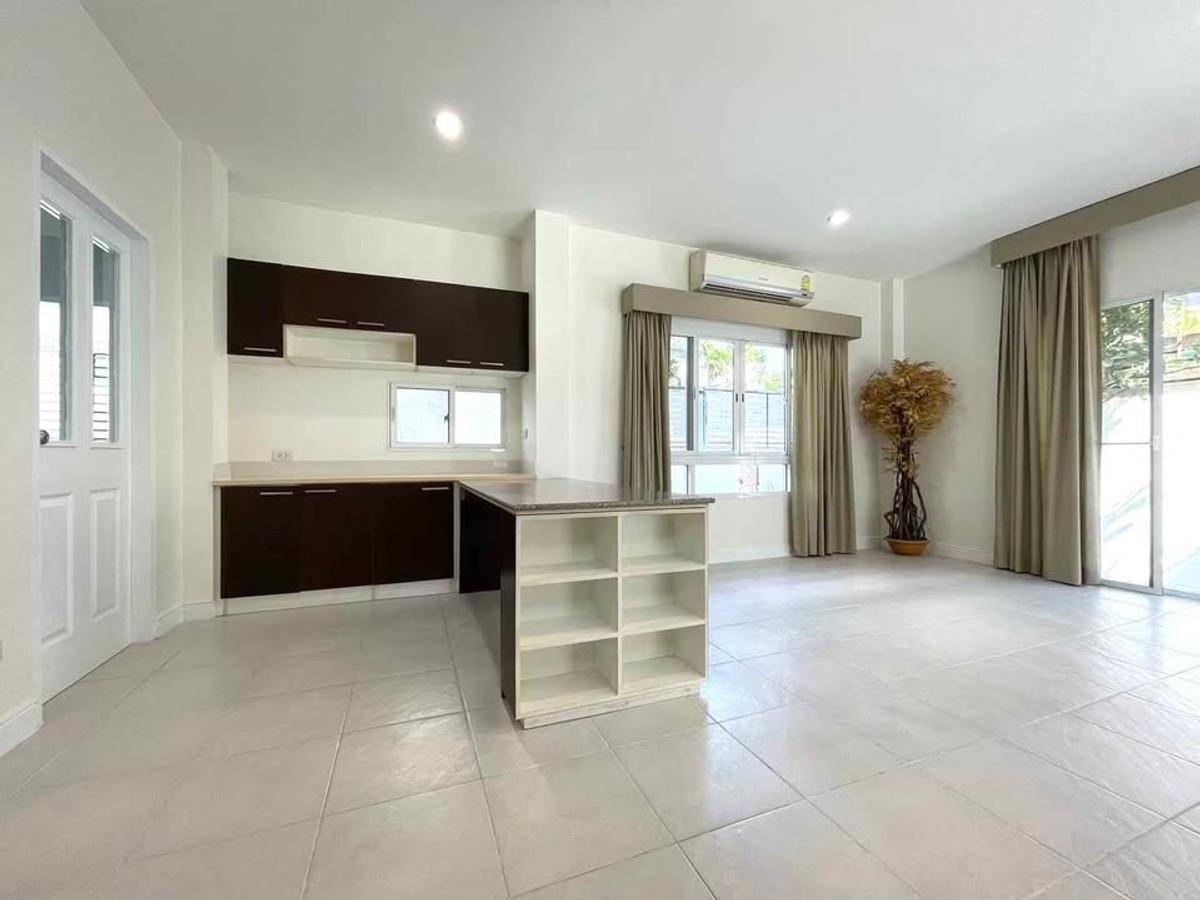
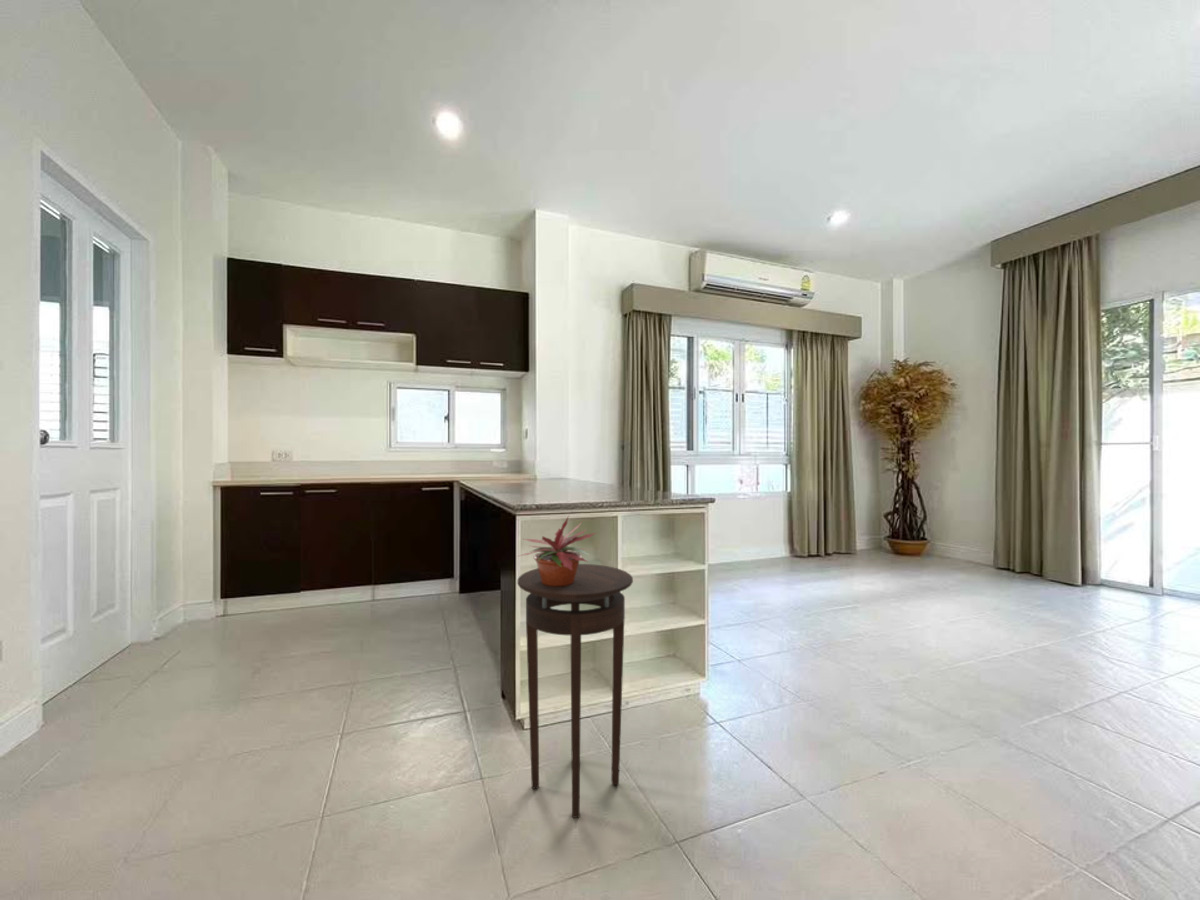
+ potted plant (559, 546)
+ stool (575, 681)
